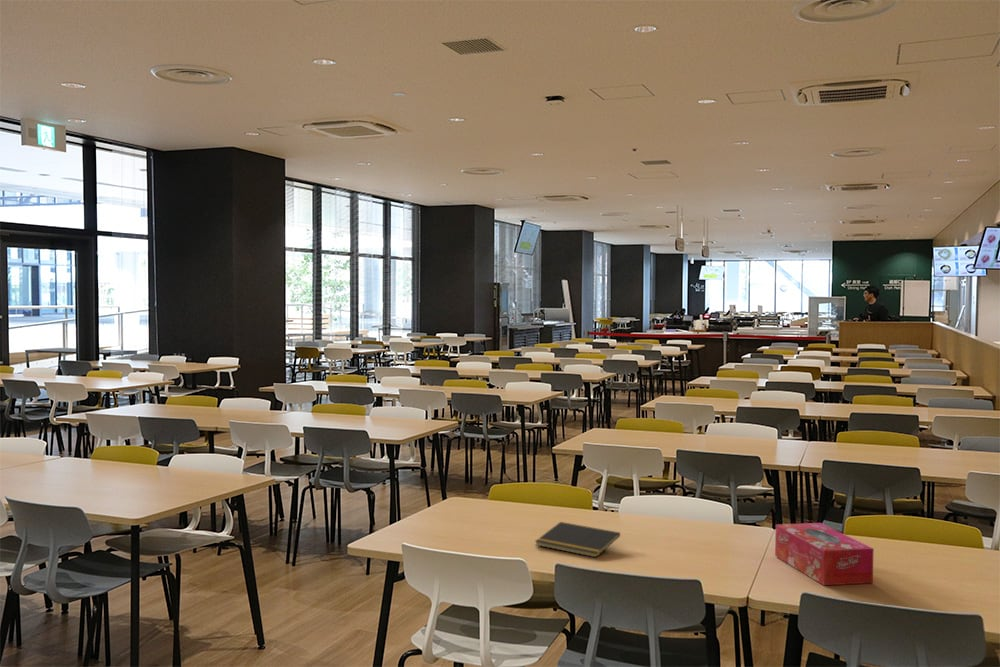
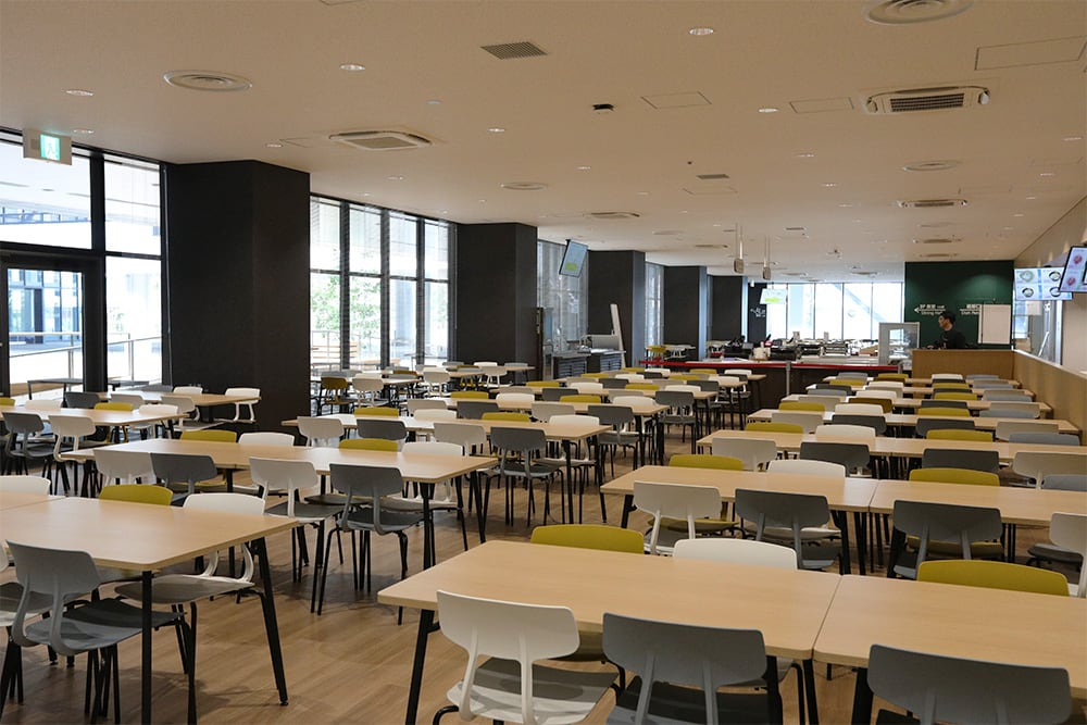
- notepad (577, 538)
- tissue box (821, 552)
